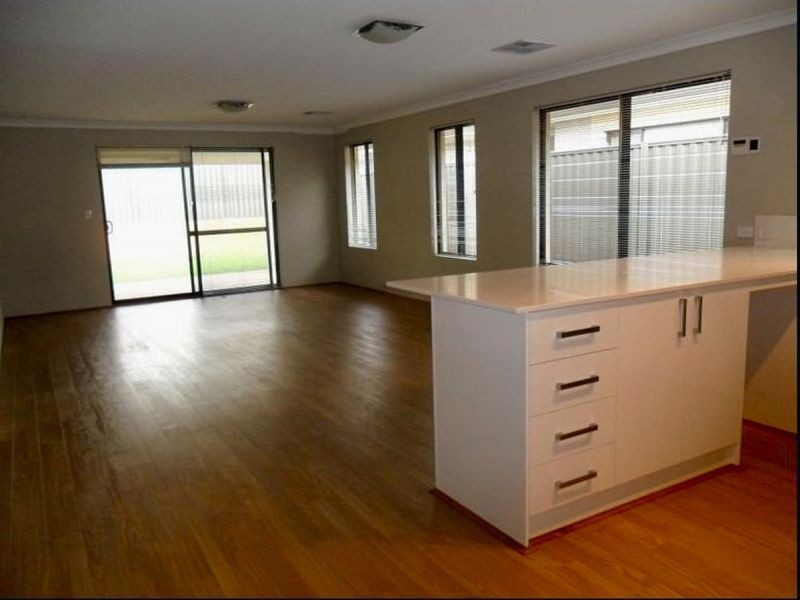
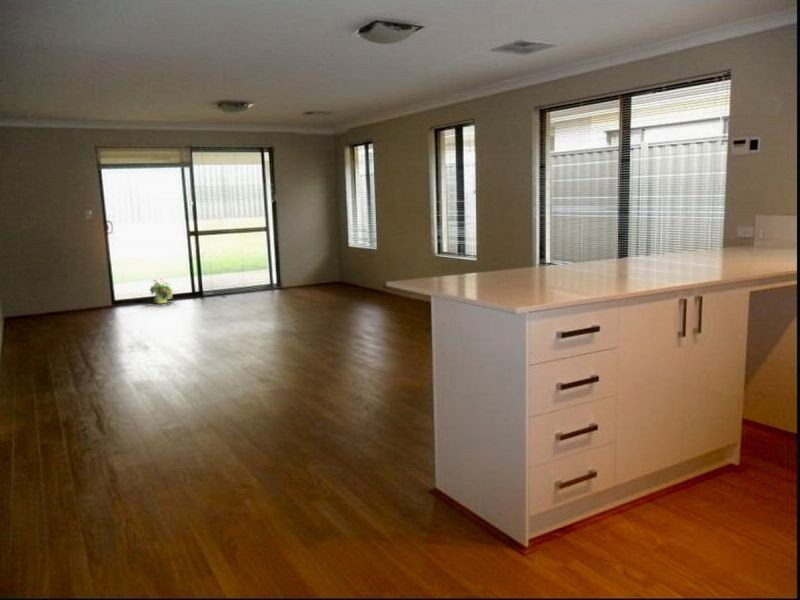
+ potted plant (162, 290)
